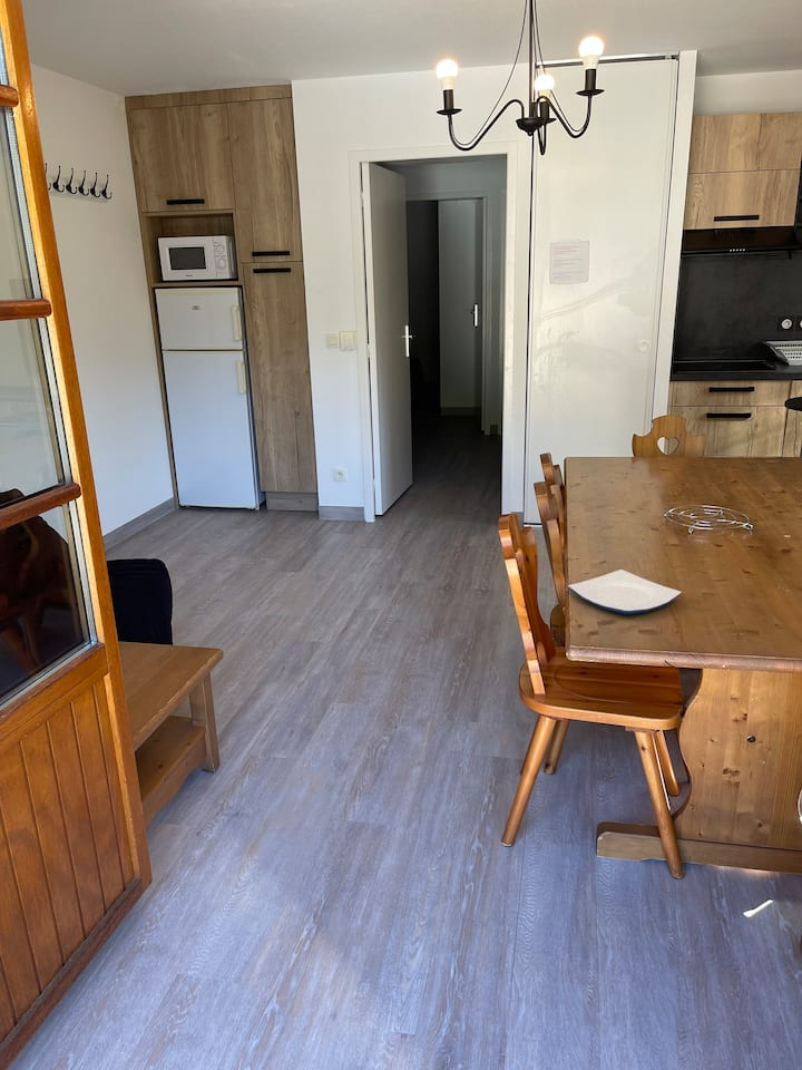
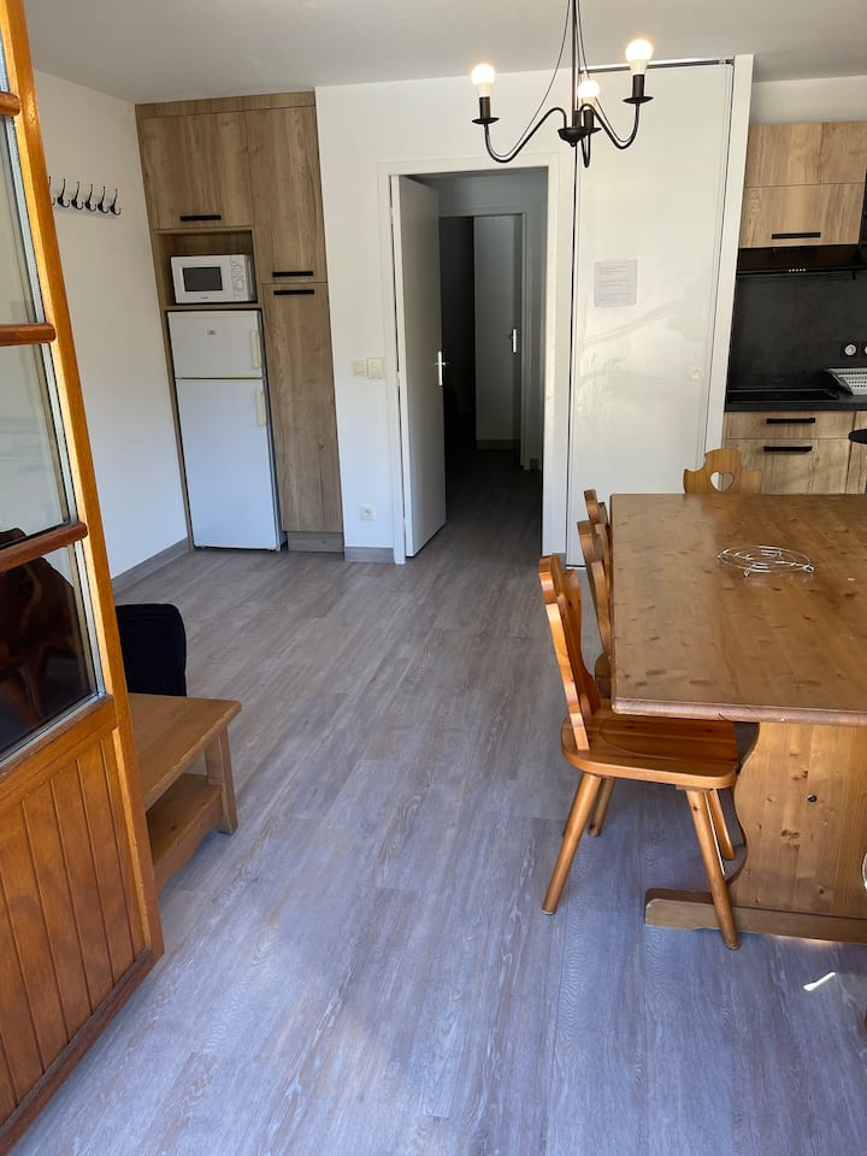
- plate (623, 594)
